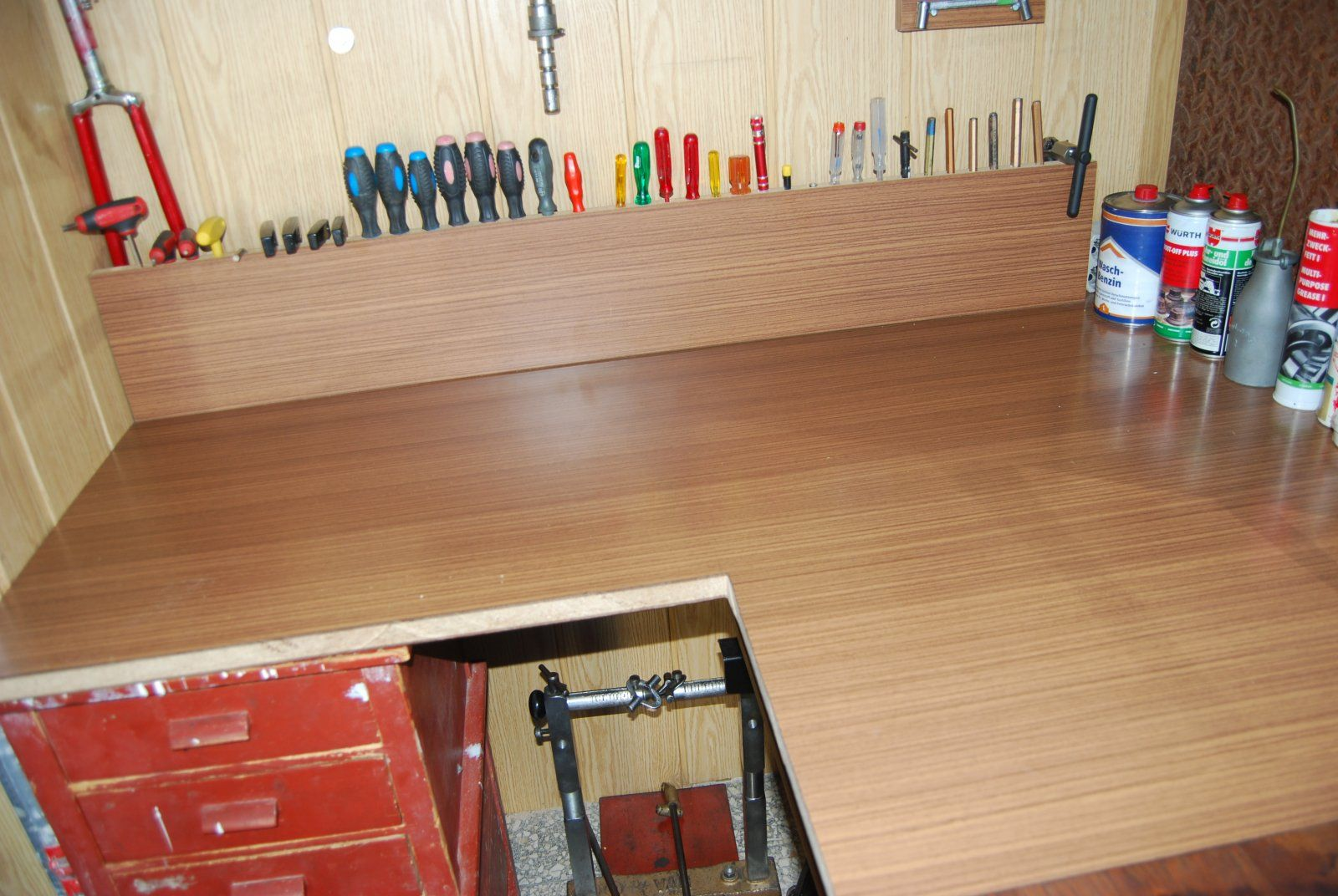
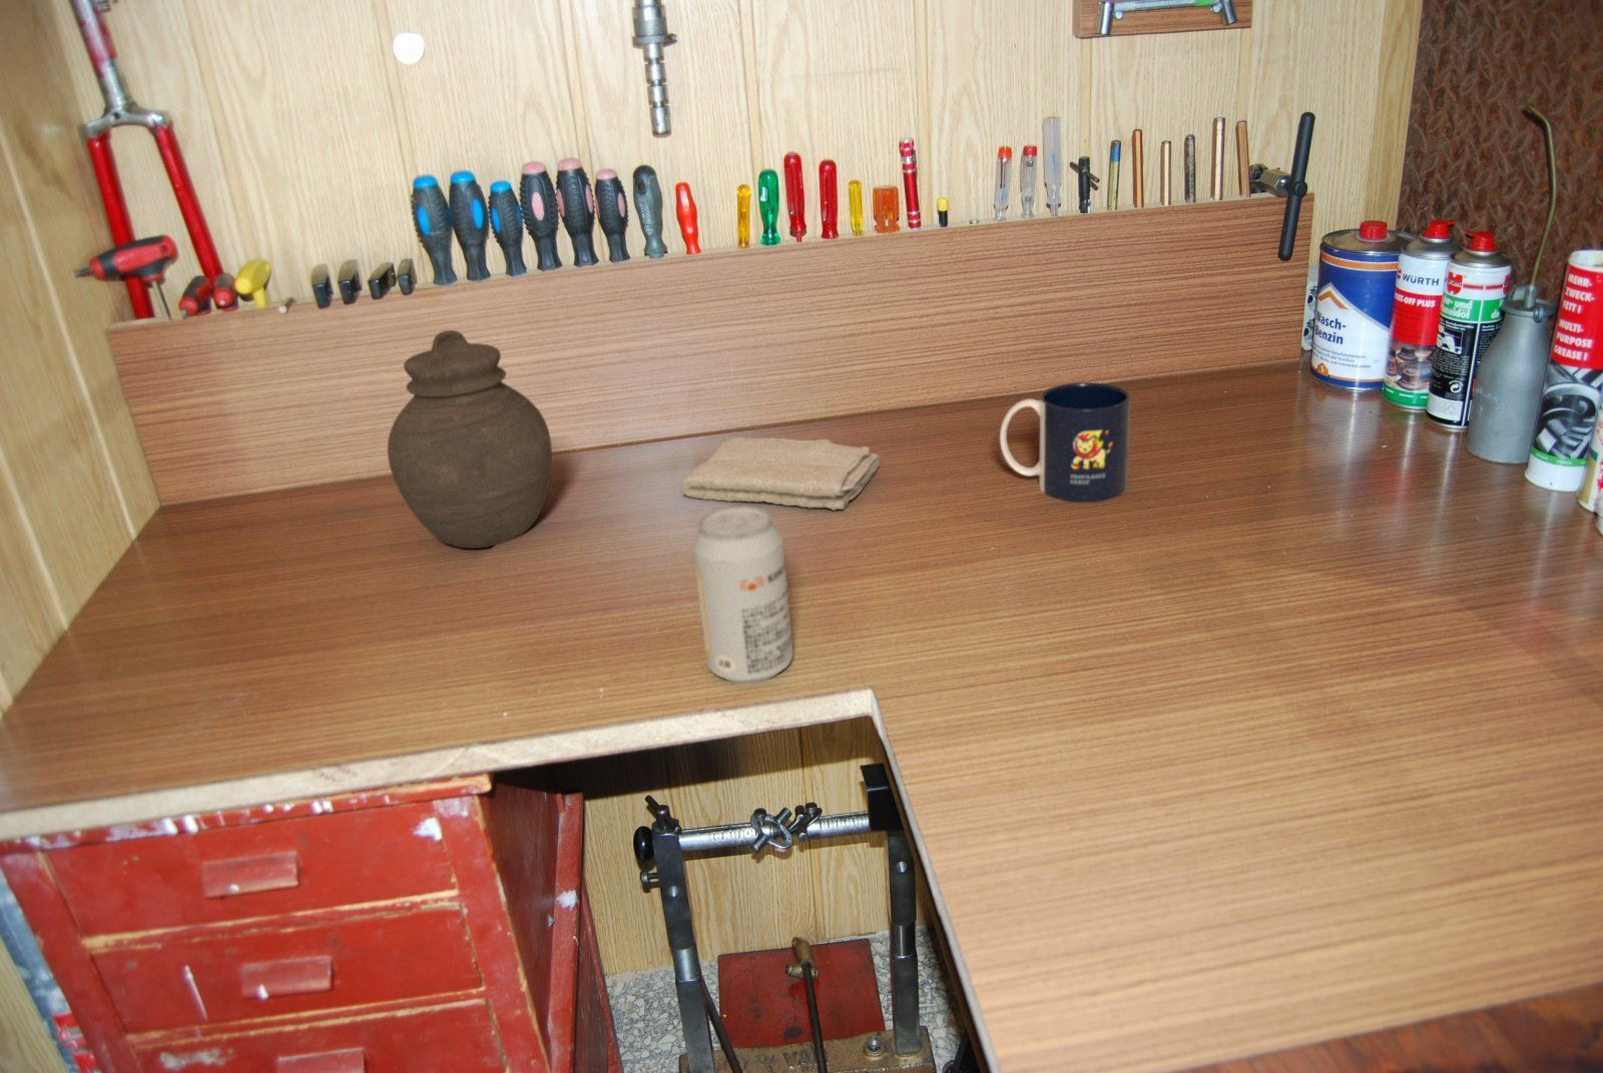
+ washcloth (781, 471)
+ jar (468, 436)
+ mug (1063, 442)
+ beverage can (743, 595)
